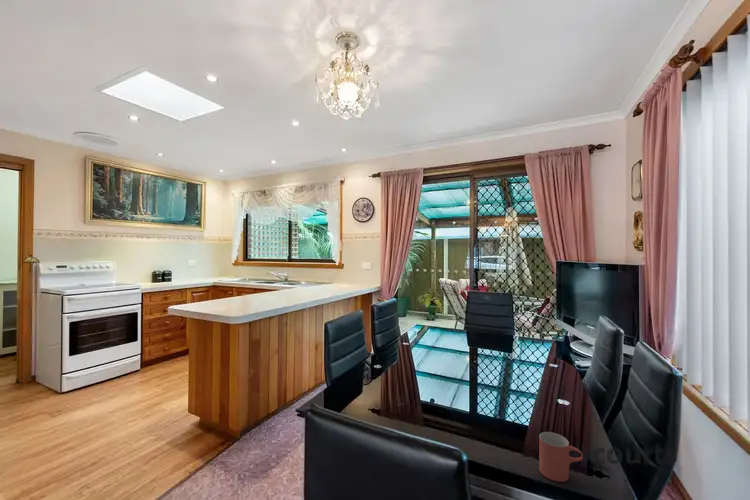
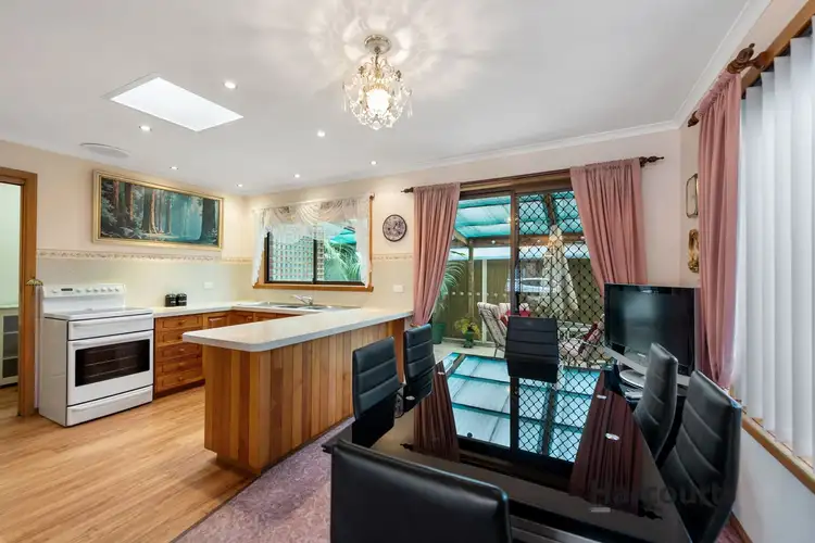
- cup (560, 457)
